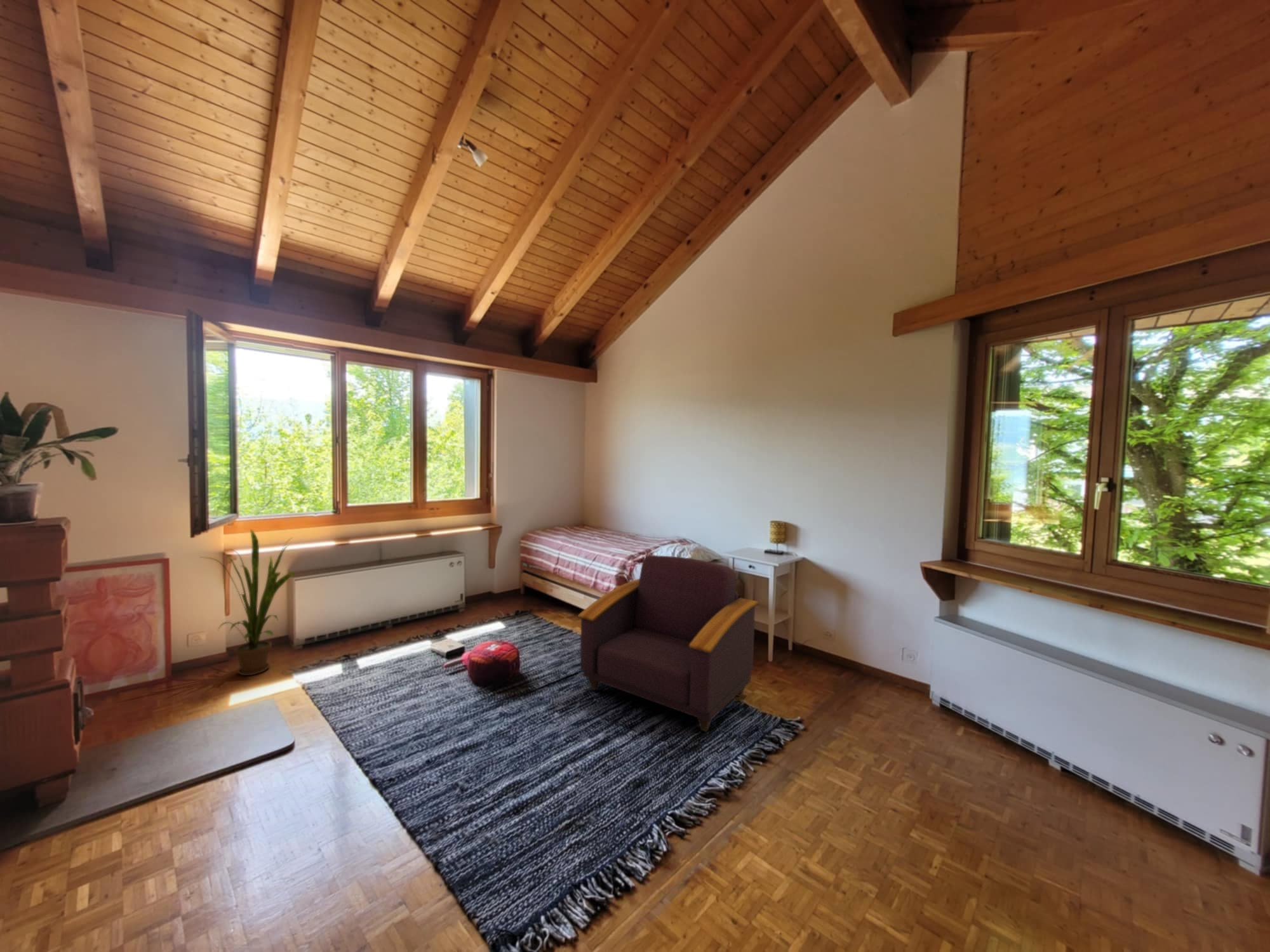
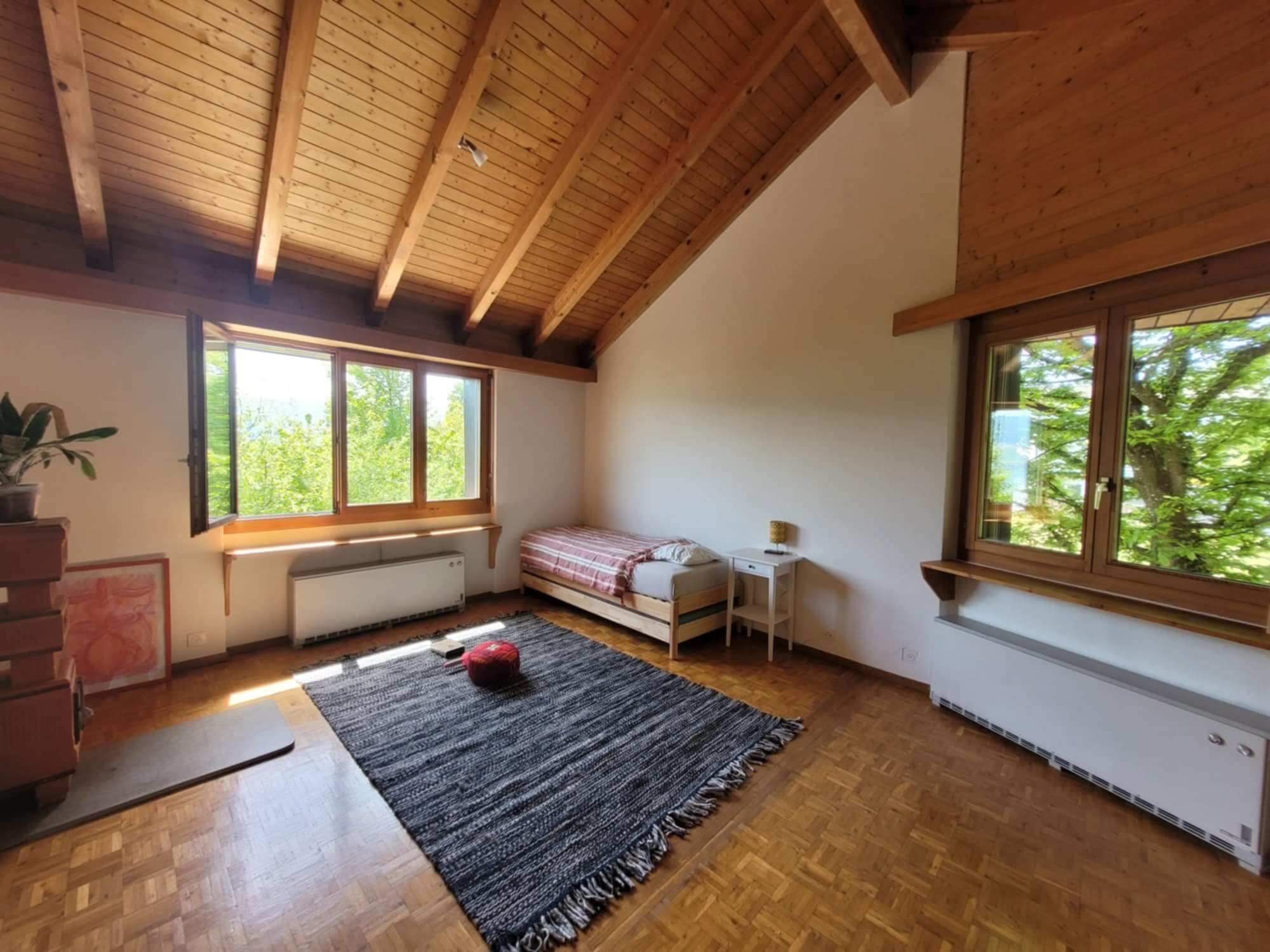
- armchair (668, 628)
- house plant (250, 602)
